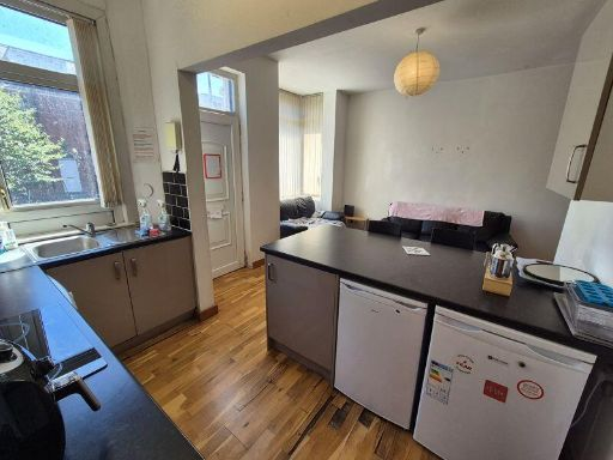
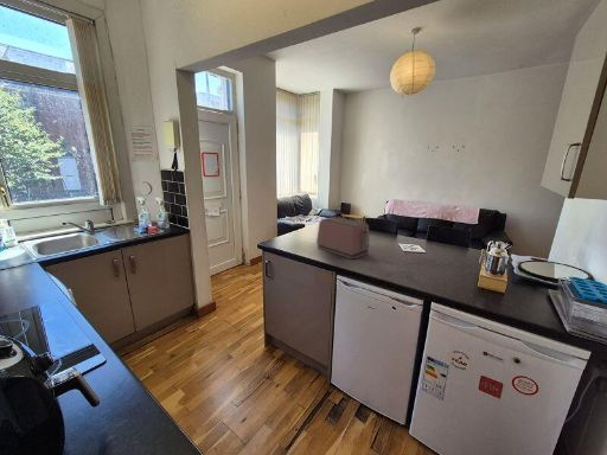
+ toaster (344, 236)
